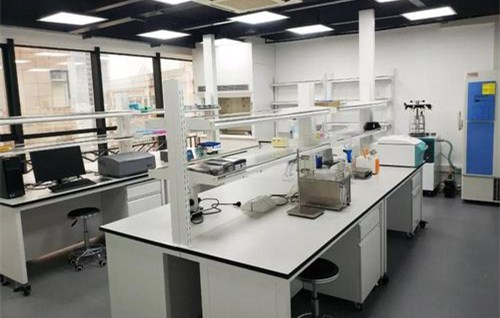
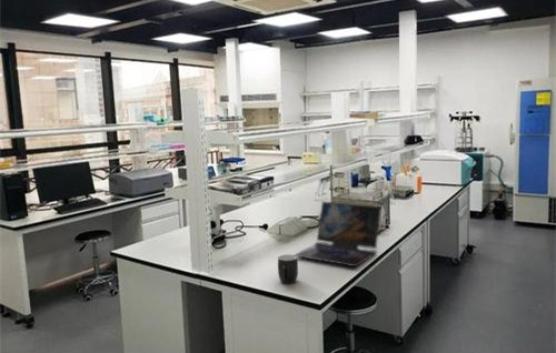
+ laptop (338, 232)
+ mug (287, 270)
